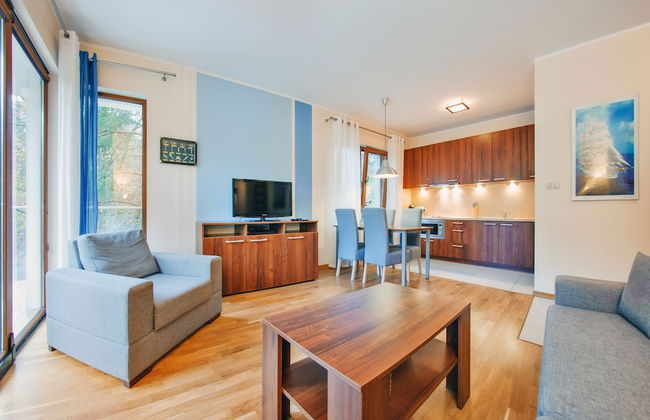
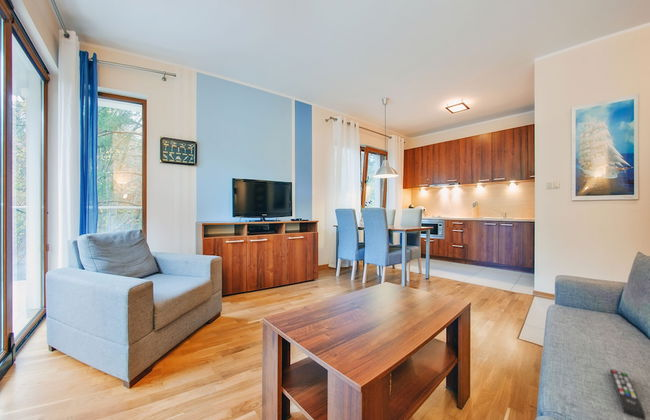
+ remote control (625, 391)
